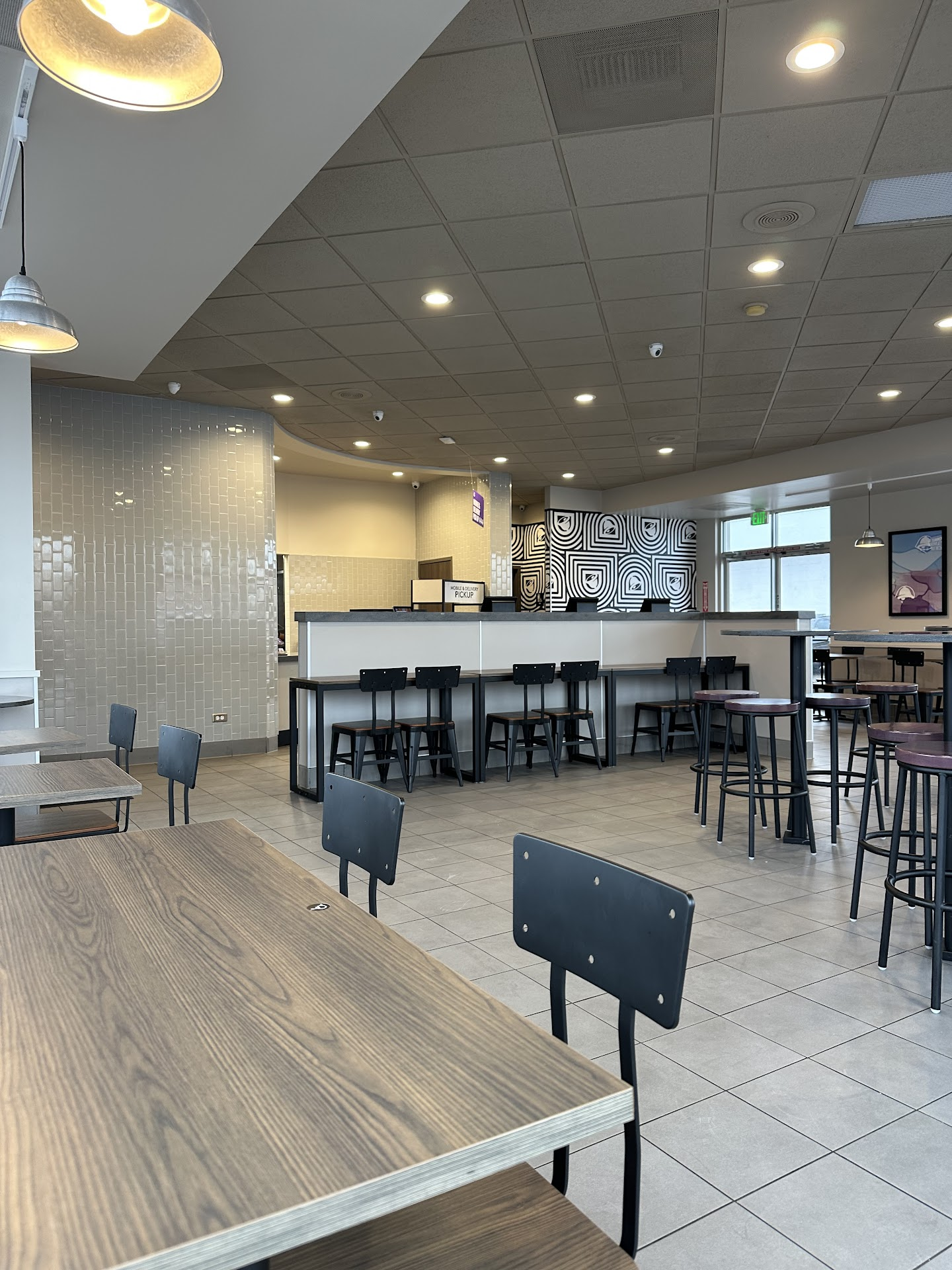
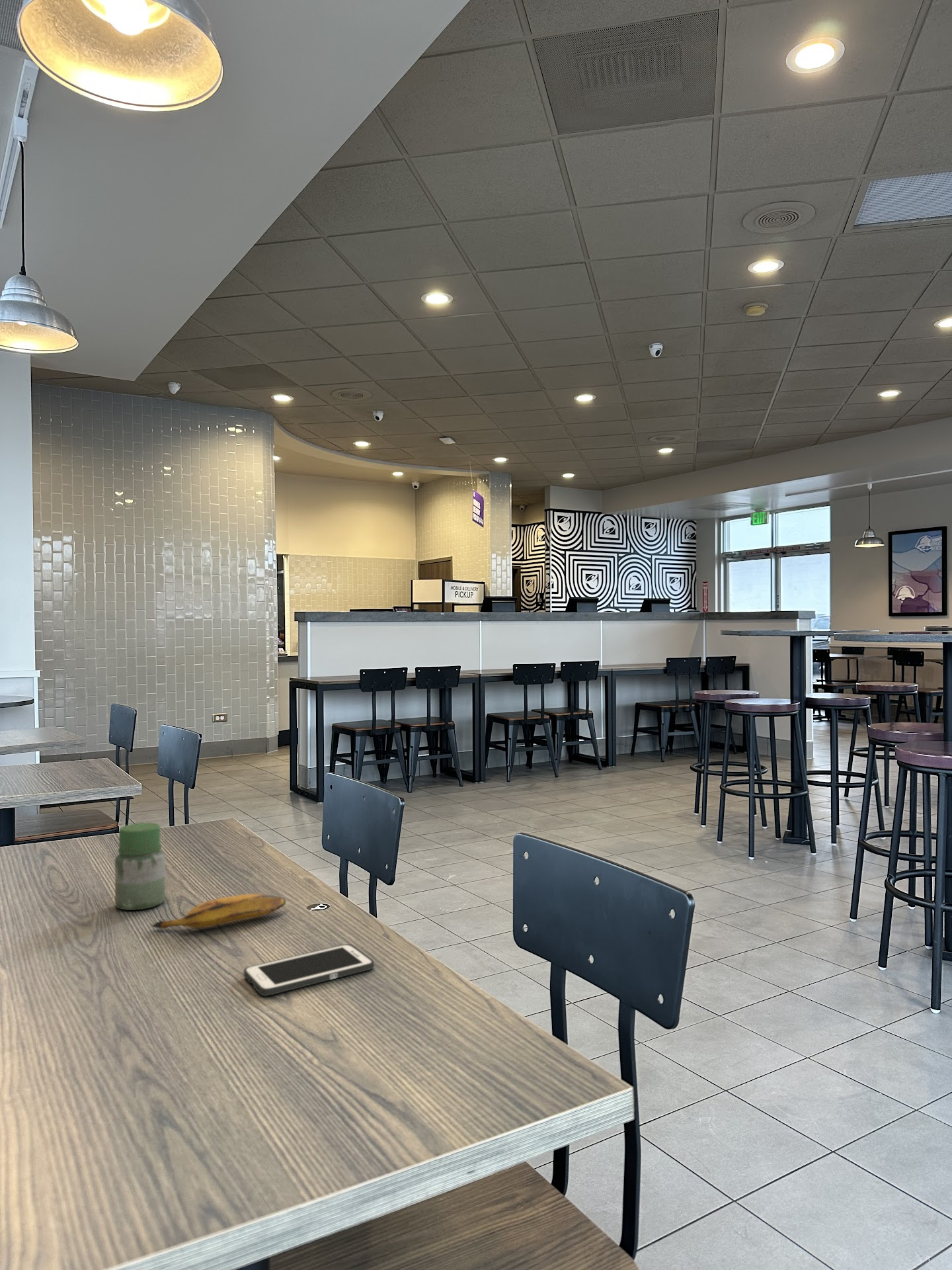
+ jar (139, 865)
+ cell phone (309, 968)
+ banana (222, 910)
